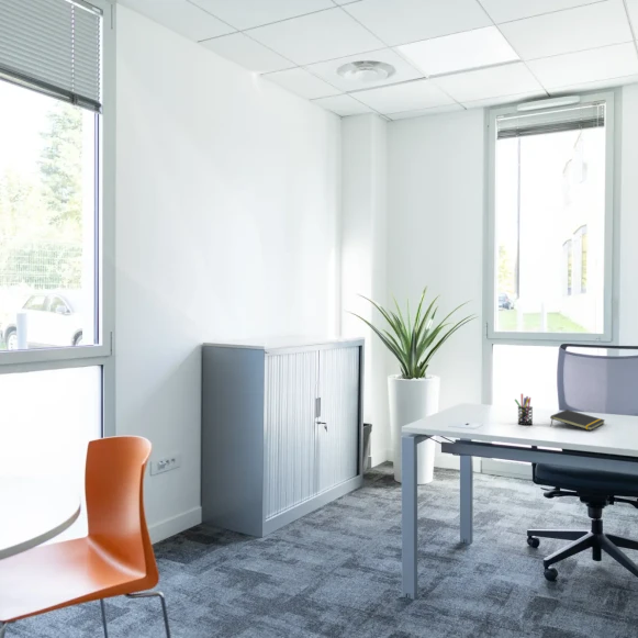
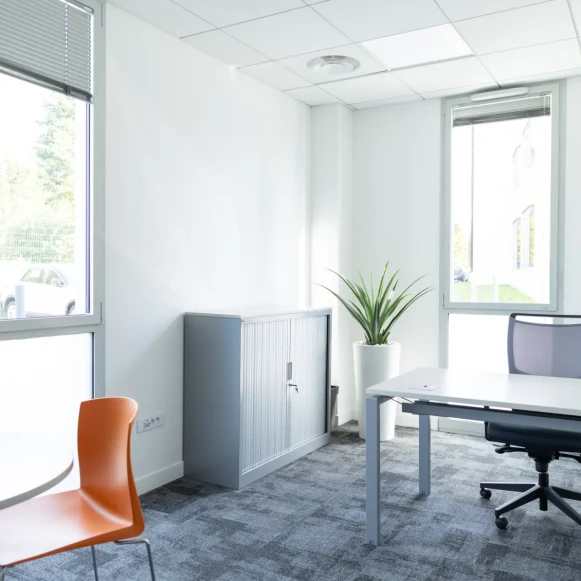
- pen holder (523, 408)
- notepad (578, 418)
